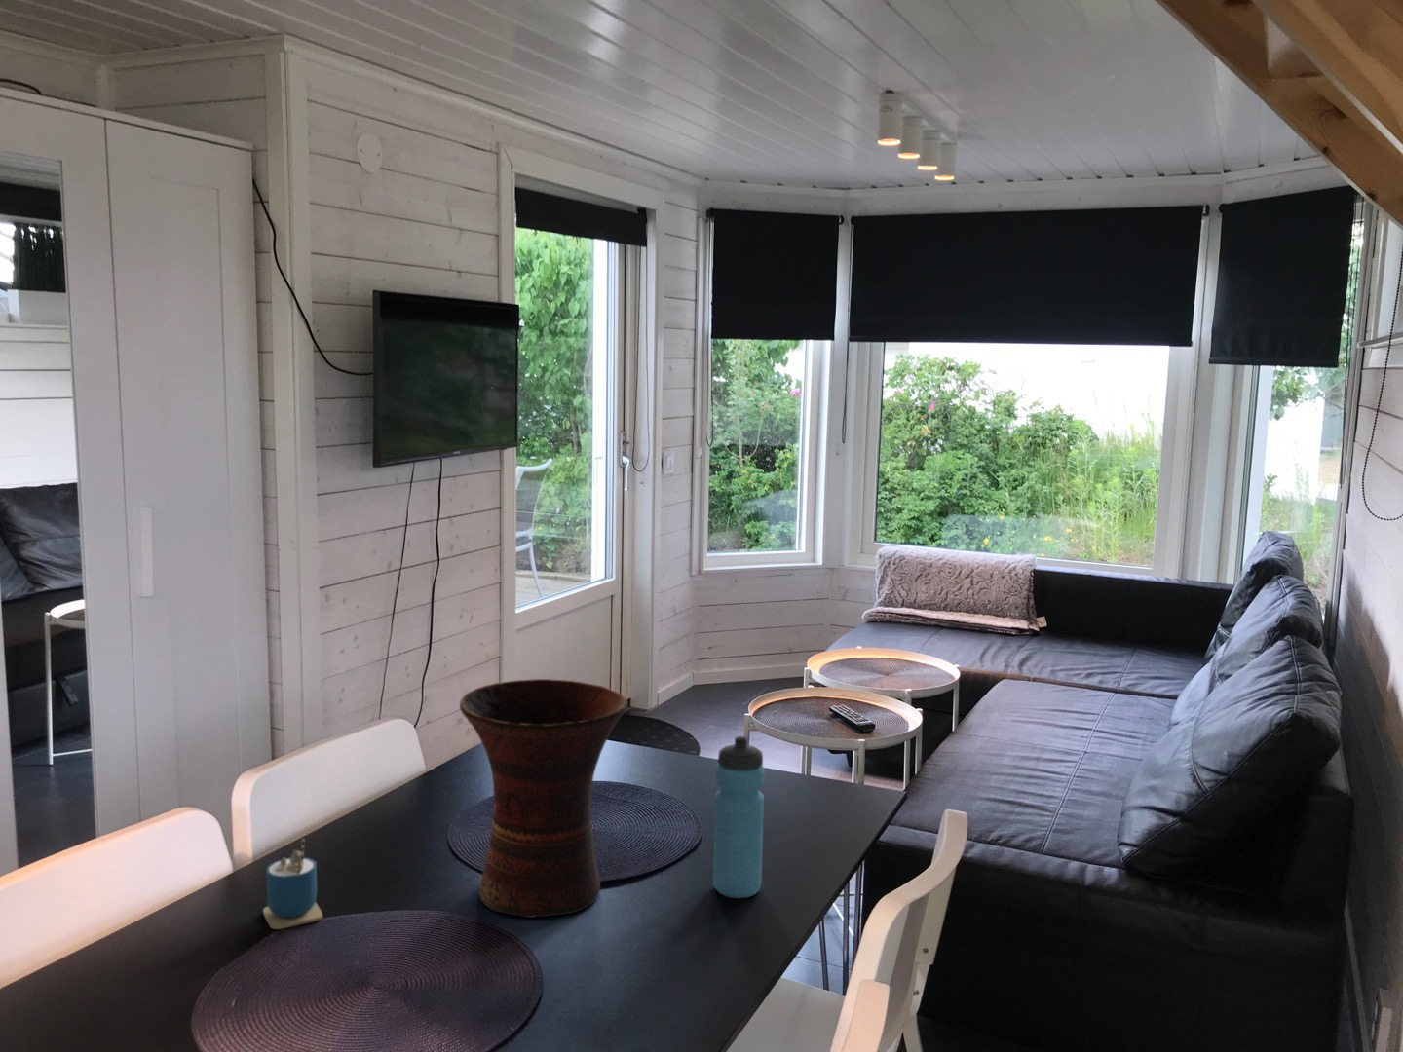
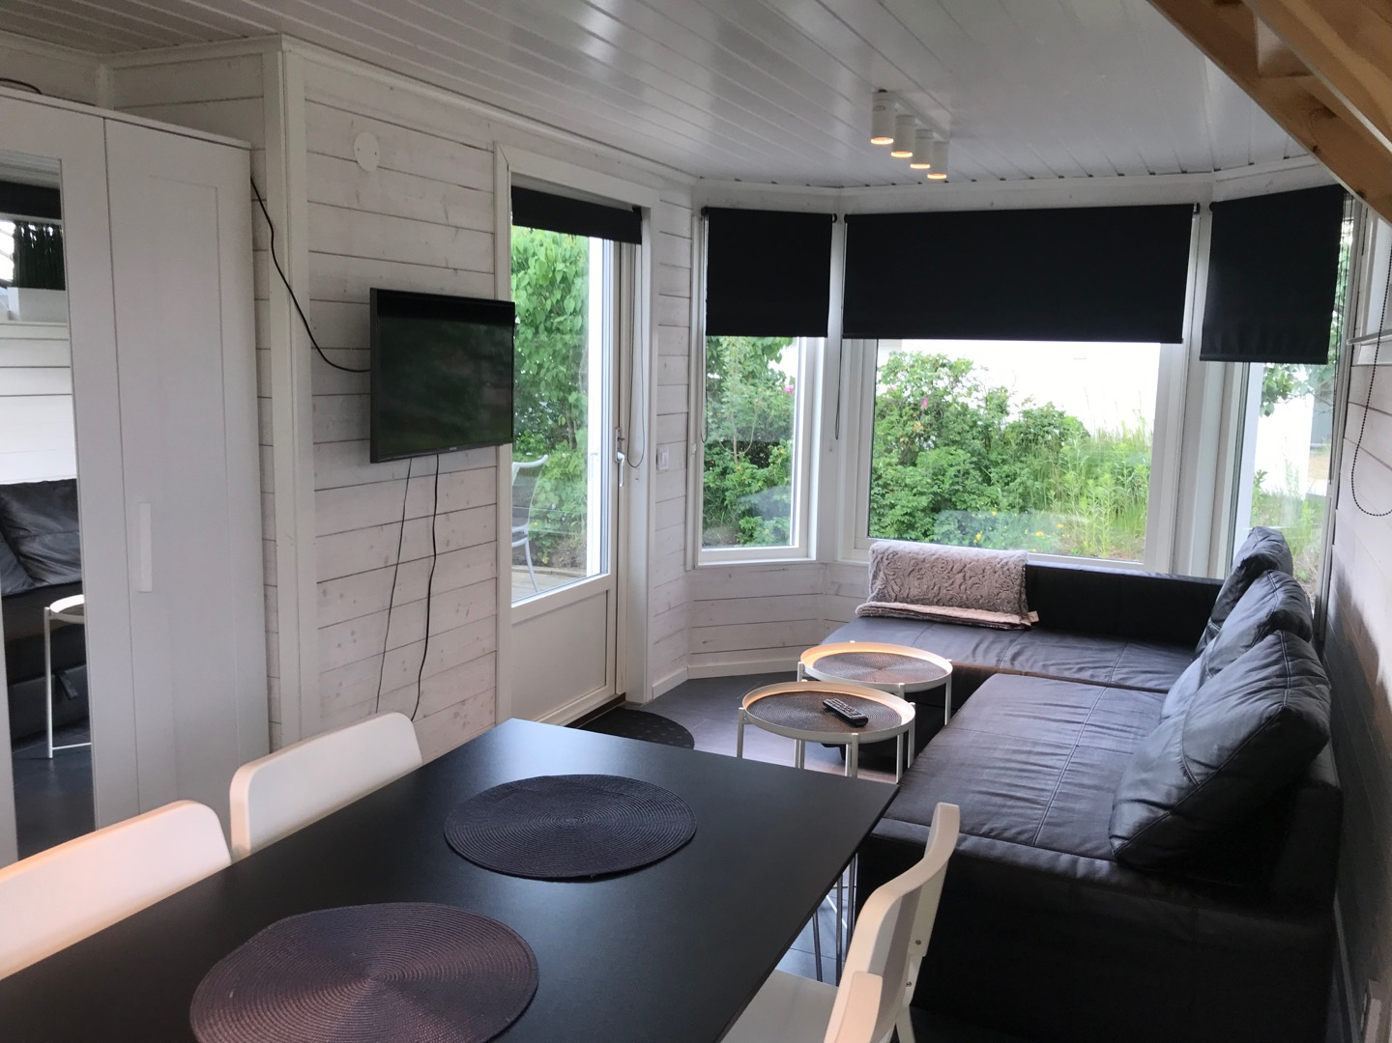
- vase (544, 795)
- water bottle (739, 813)
- cup (292, 874)
